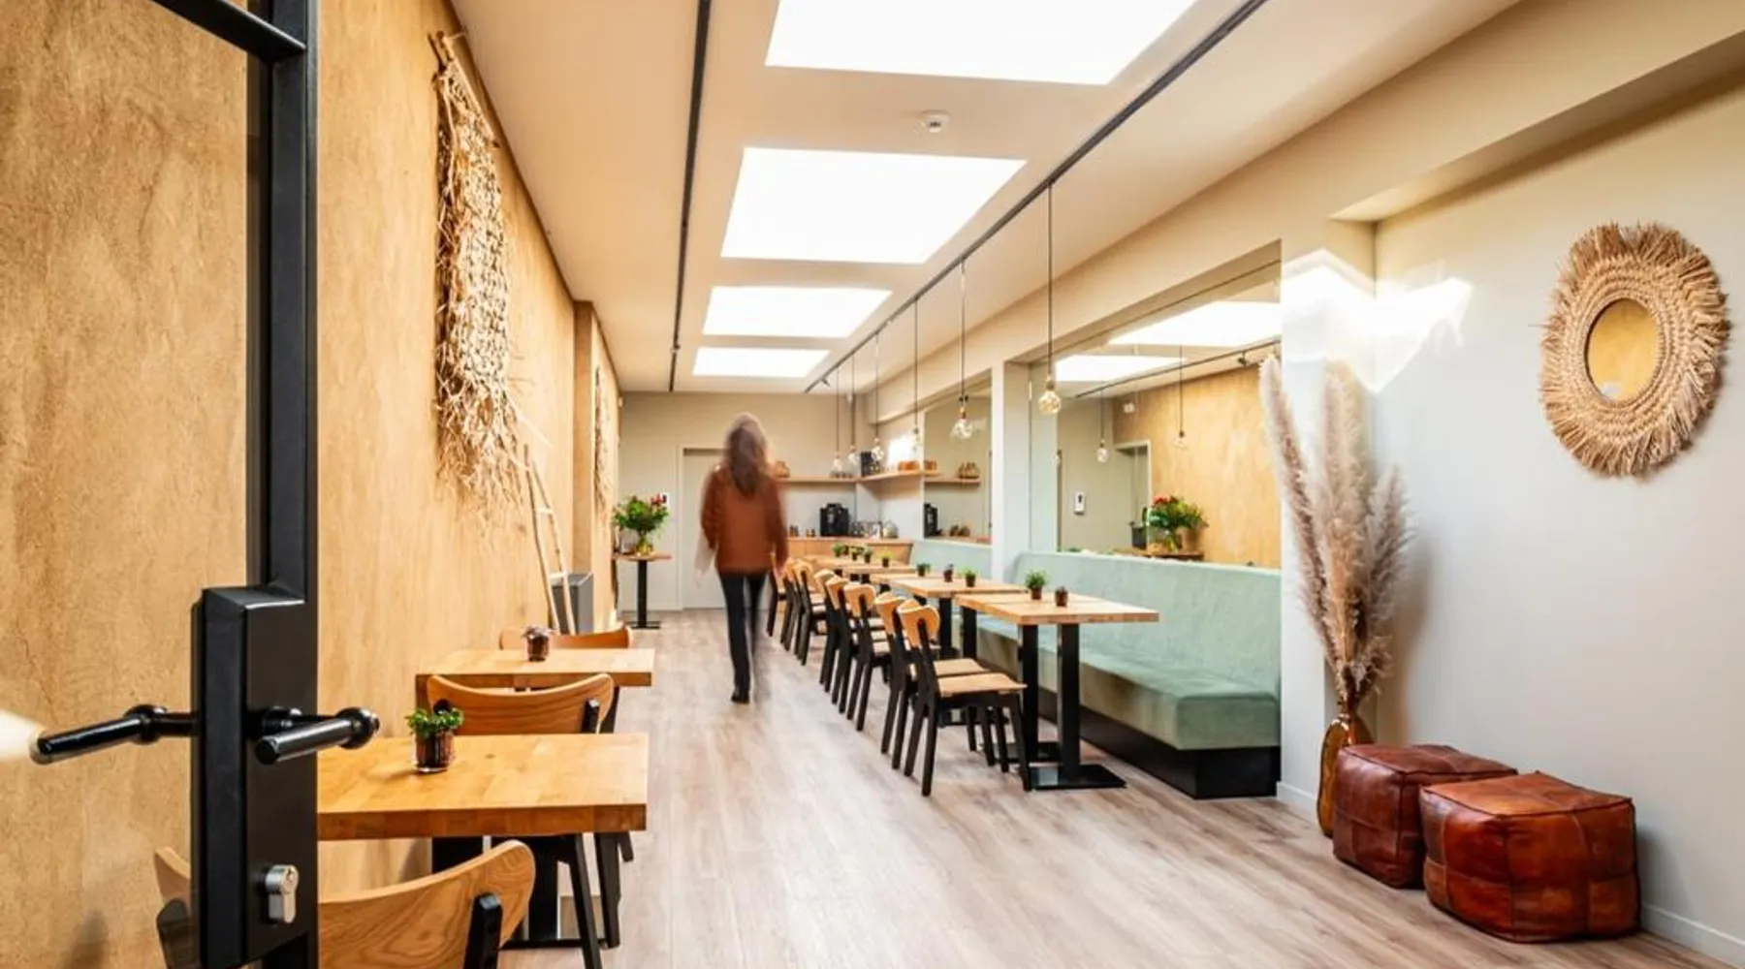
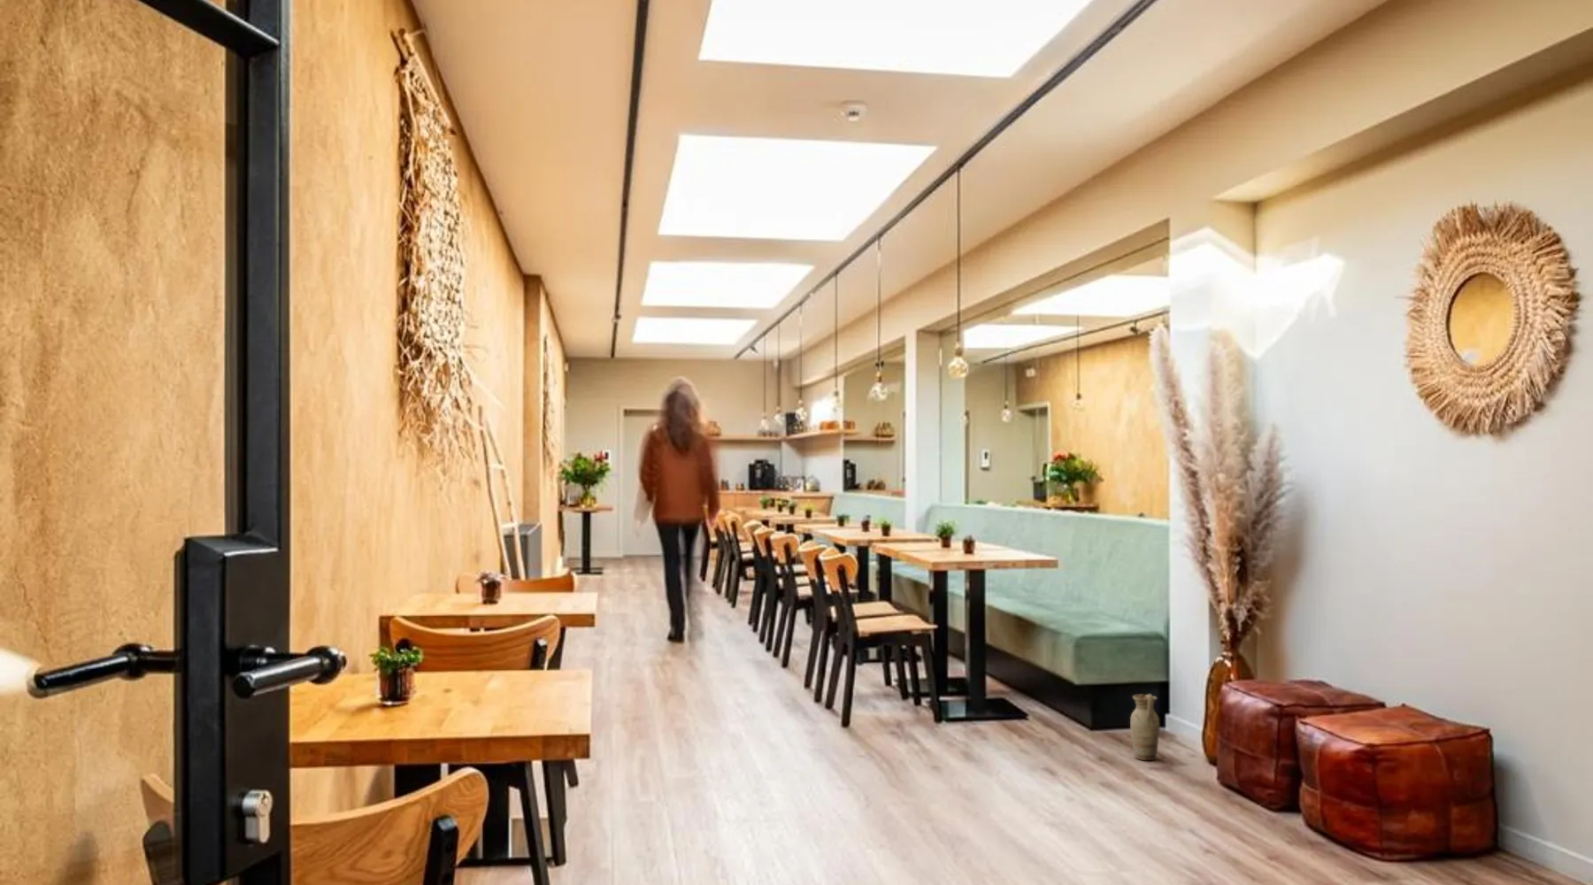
+ ceramic jug (1146, 725)
